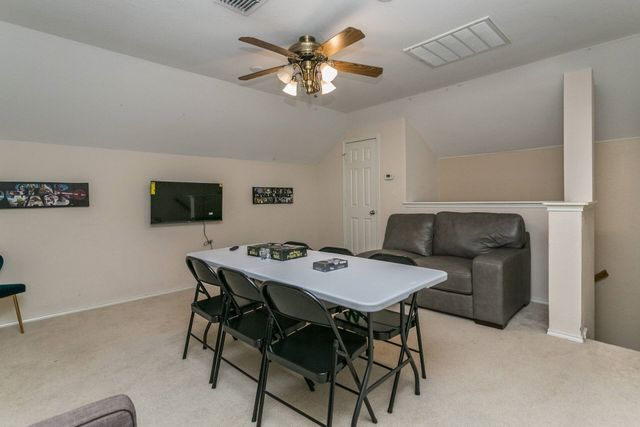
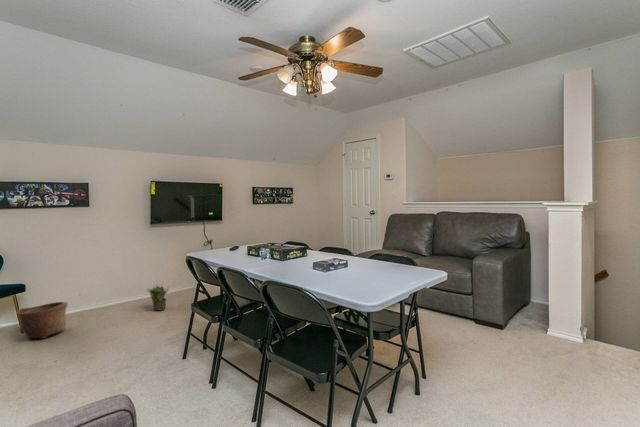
+ basket (43, 318)
+ potted plant (159, 295)
